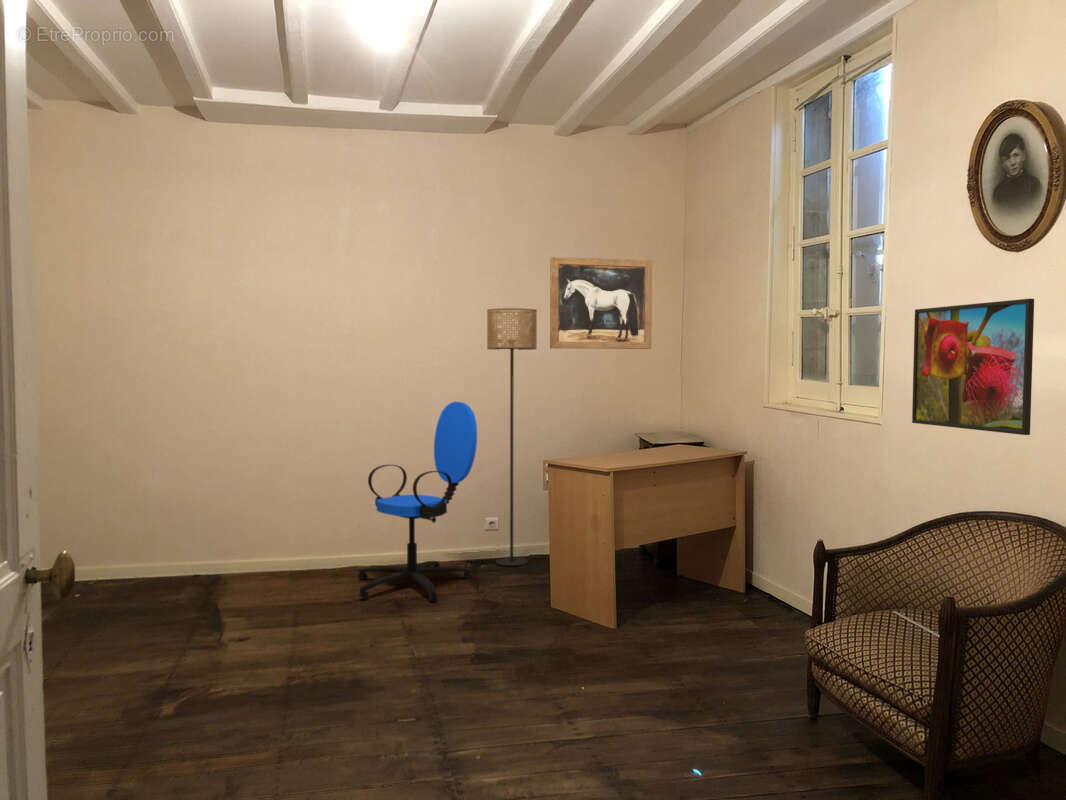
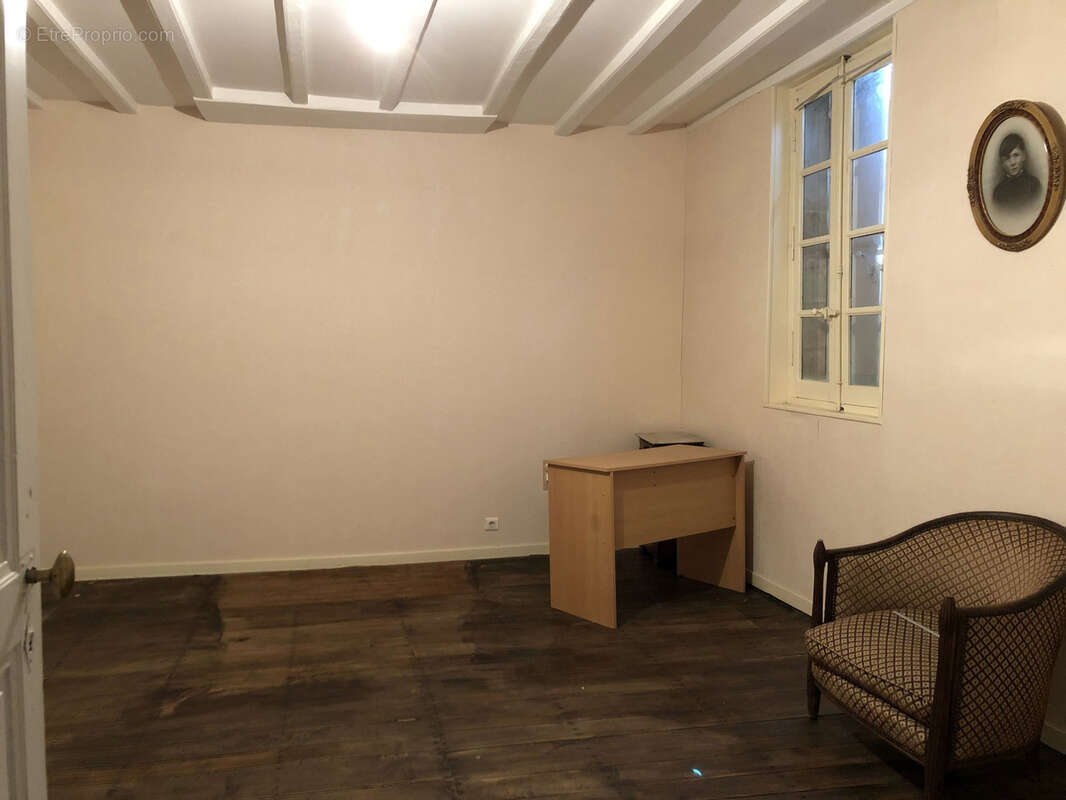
- wall art (601, 303)
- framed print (967, 366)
- office chair (413, 495)
- floor lamp (511, 437)
